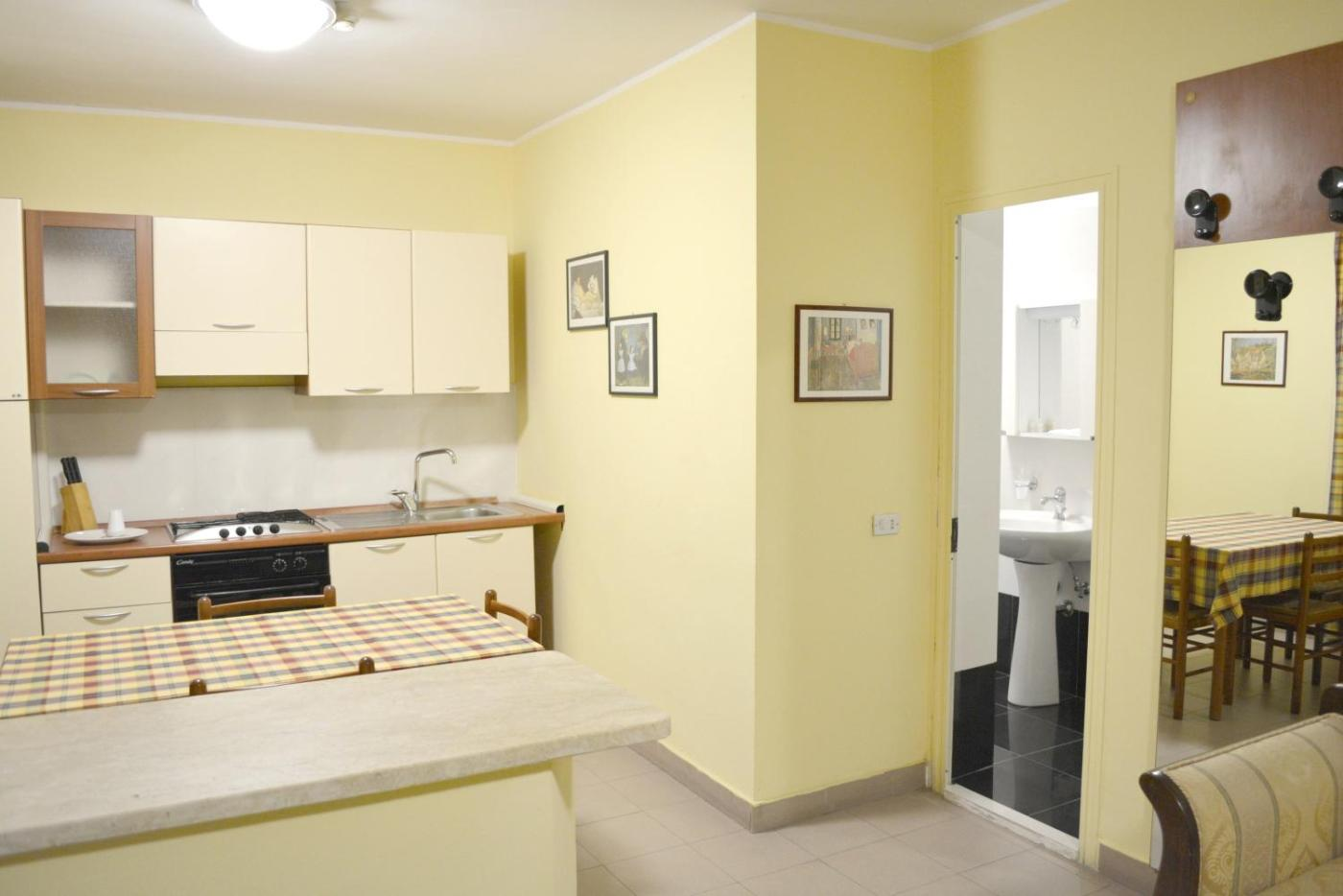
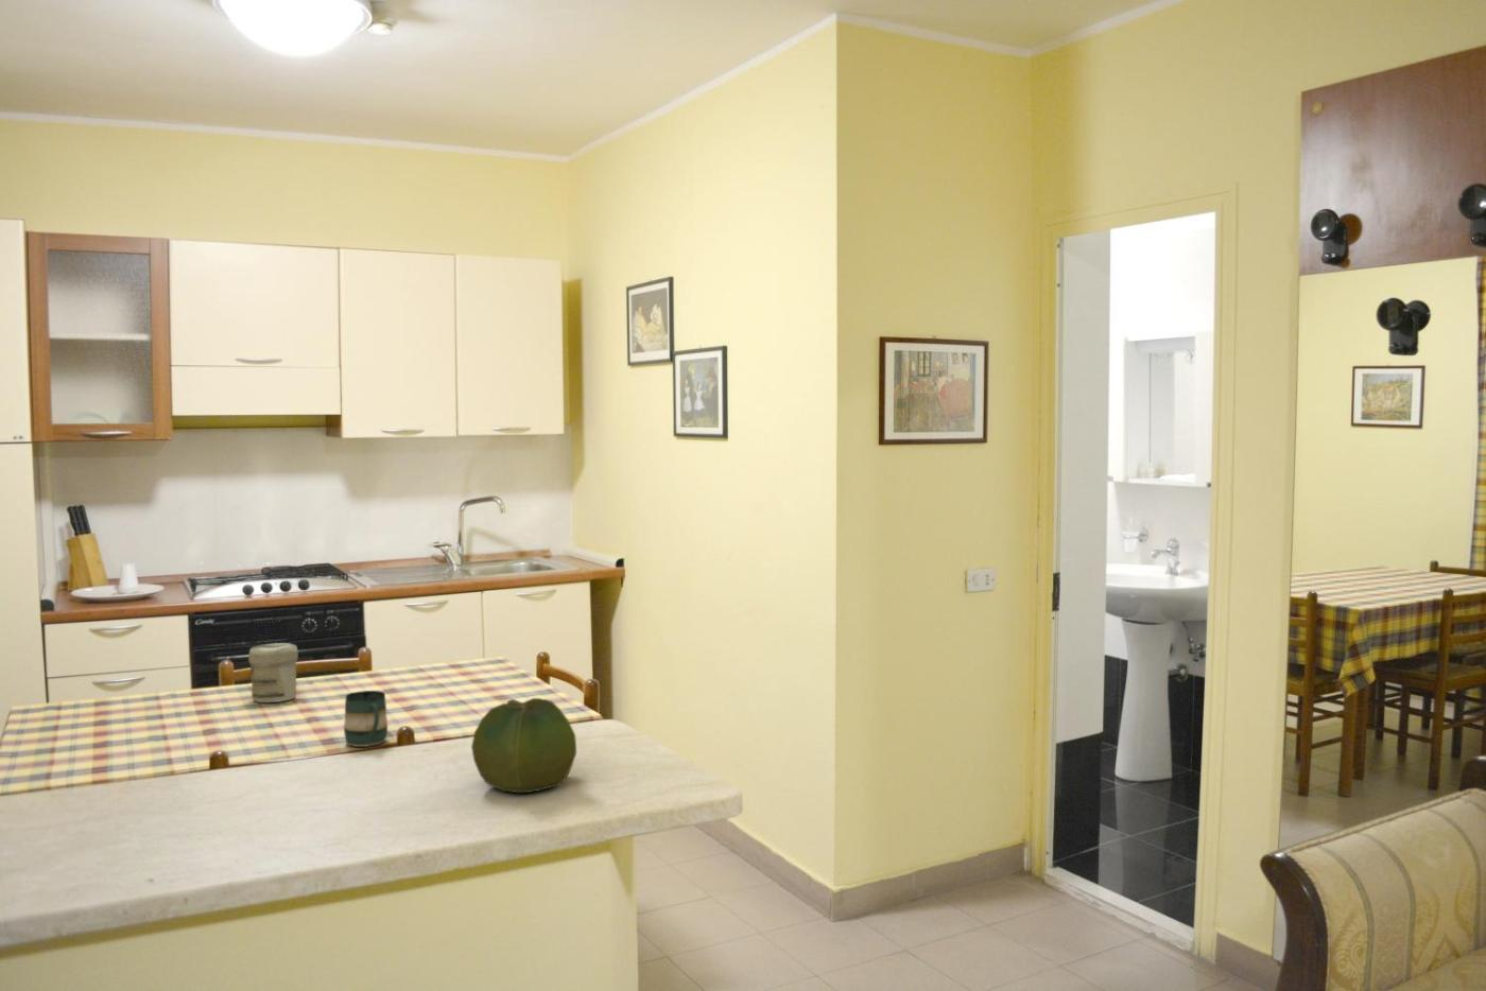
+ jar (273, 671)
+ cabbage (531, 742)
+ mug (368, 719)
